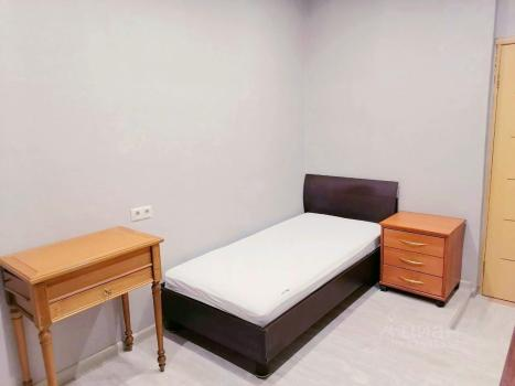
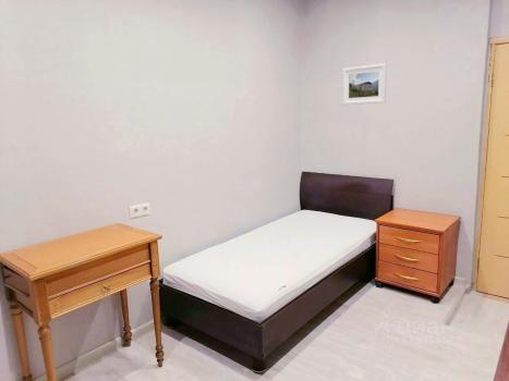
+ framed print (363, 85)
